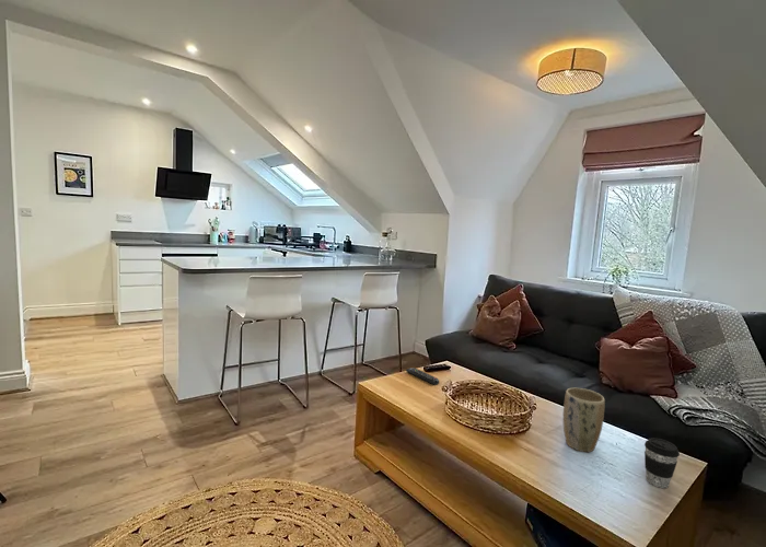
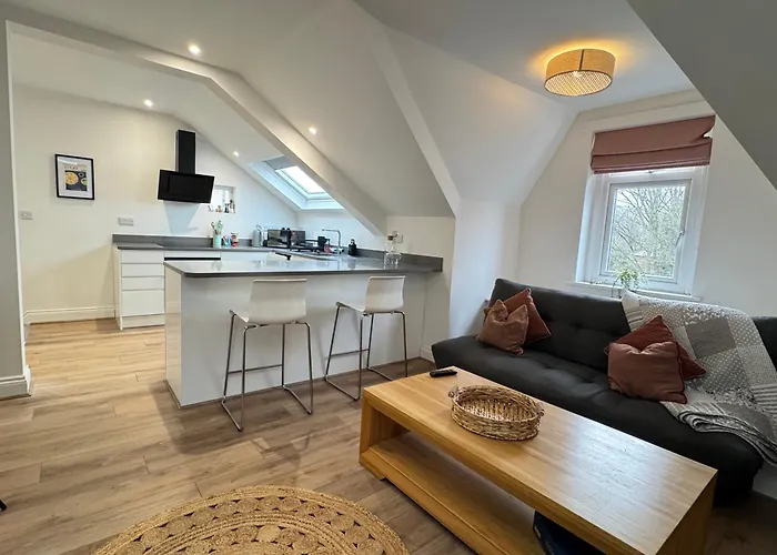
- plant pot (582, 419)
- remote control (421, 375)
- coffee cup (659, 463)
